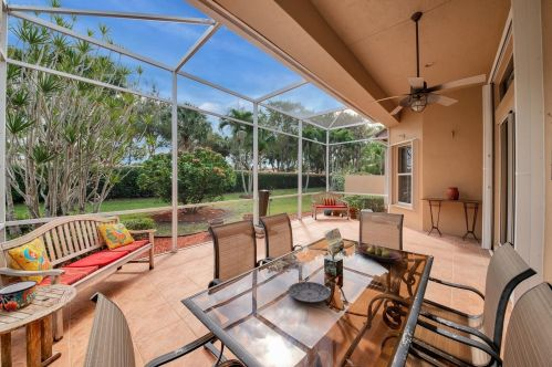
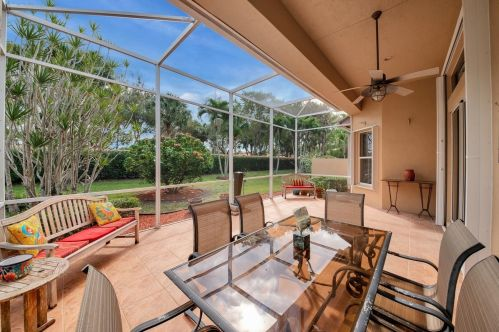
- plate (309, 292)
- fruit bowl (377, 252)
